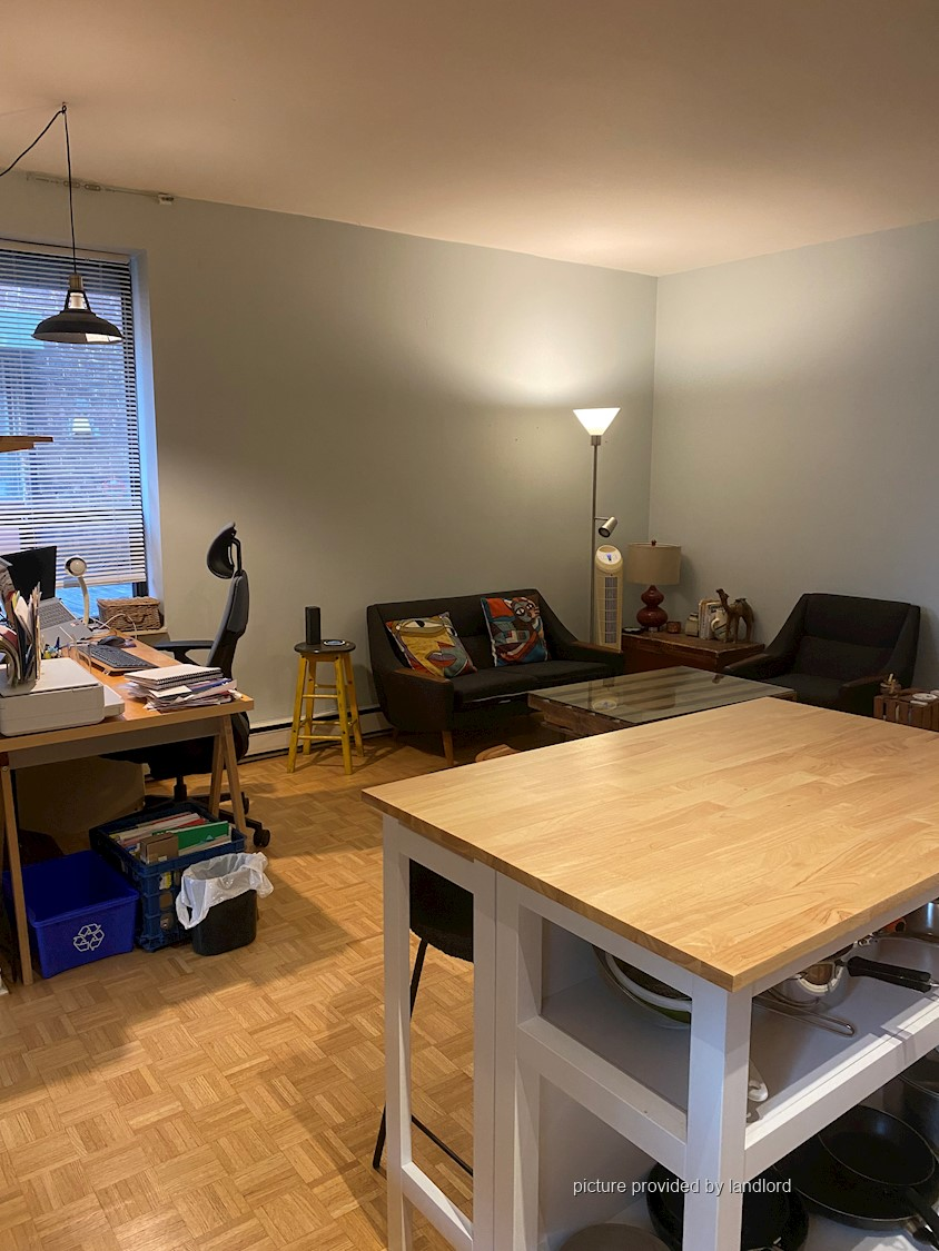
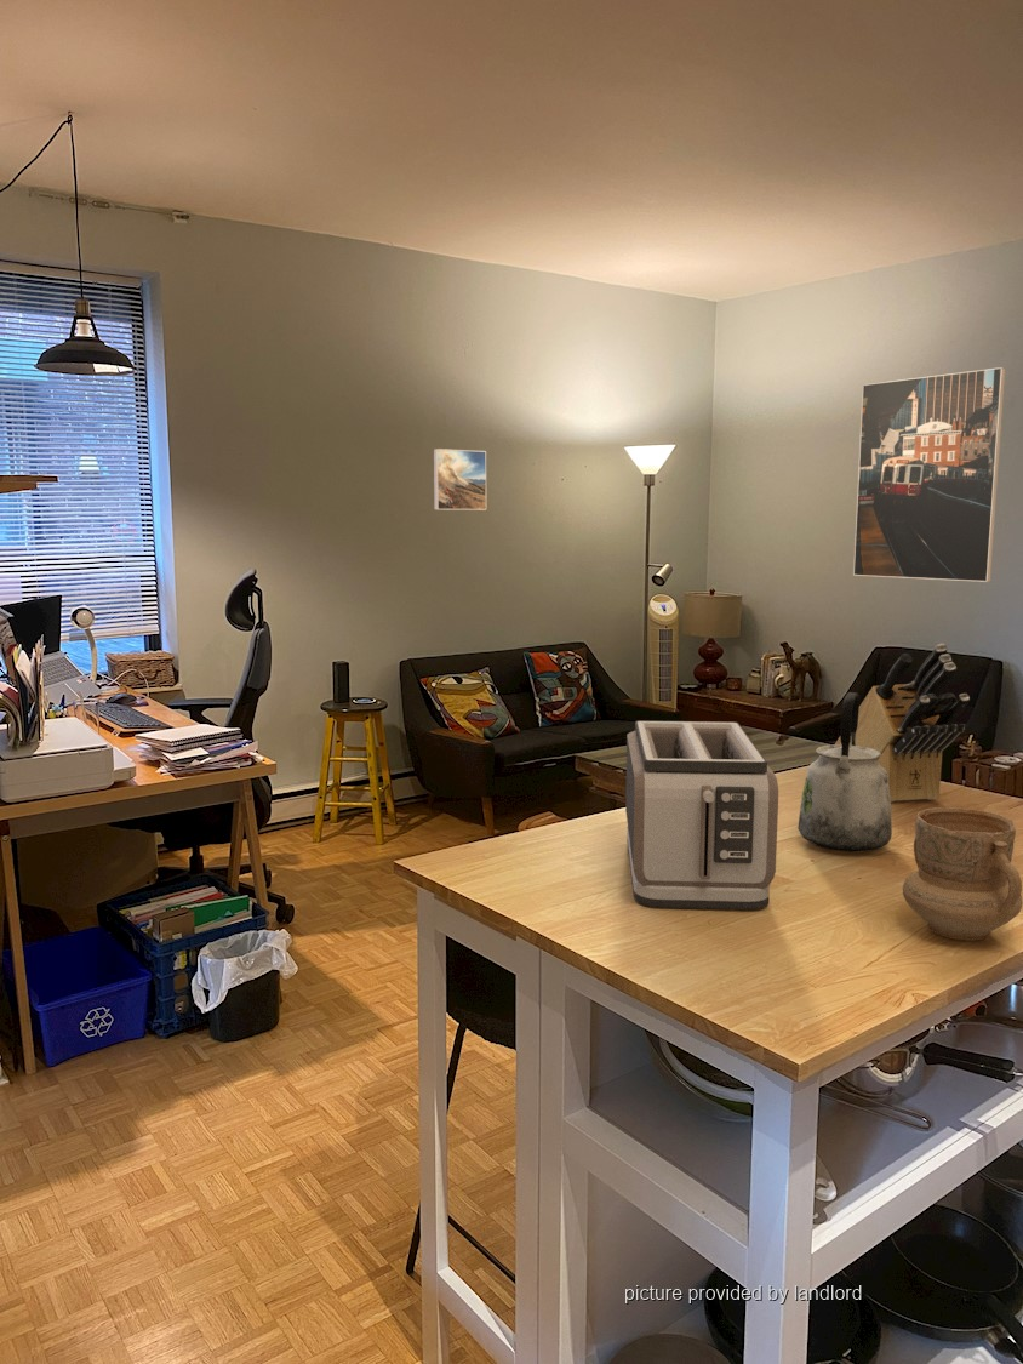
+ mug (962, 875)
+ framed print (461, 480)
+ knife block (895, 715)
+ kettle (848, 766)
+ toaster (693, 807)
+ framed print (924, 479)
